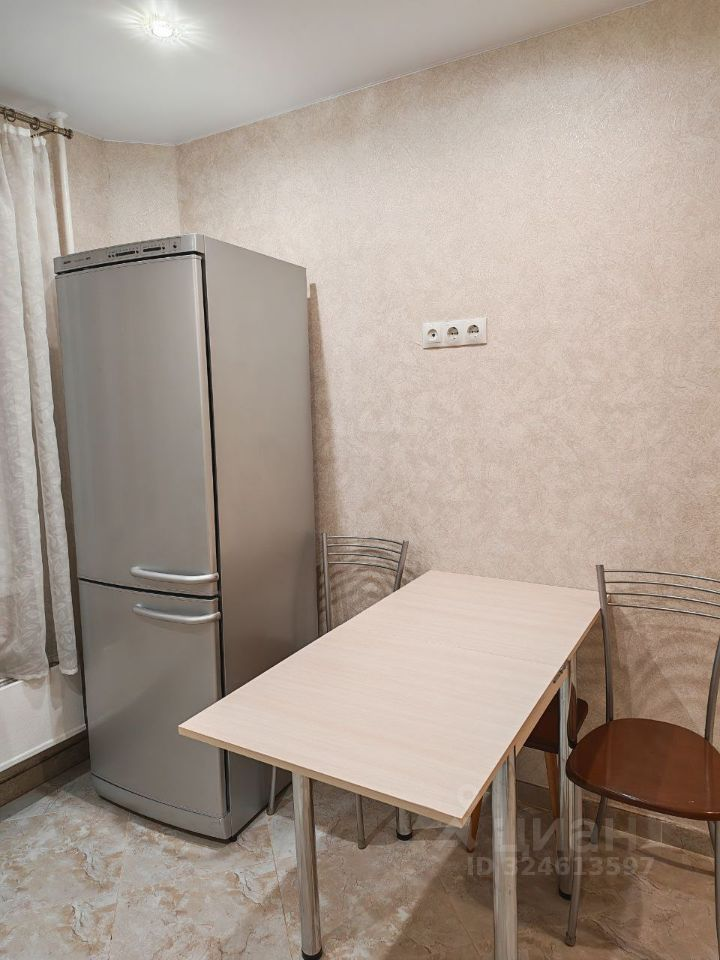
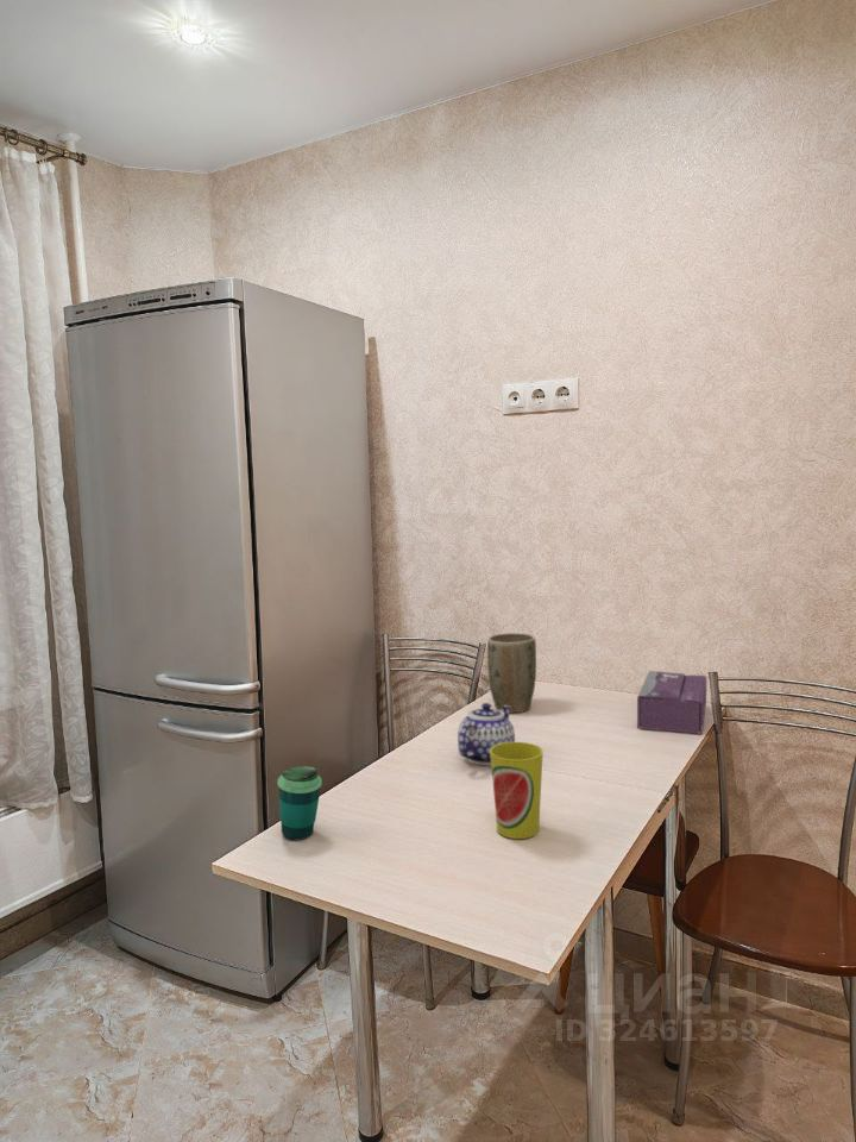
+ tissue box (673, 699)
+ plant pot (511, 672)
+ teapot (485, 730)
+ cup (516, 790)
+ cup (300, 803)
